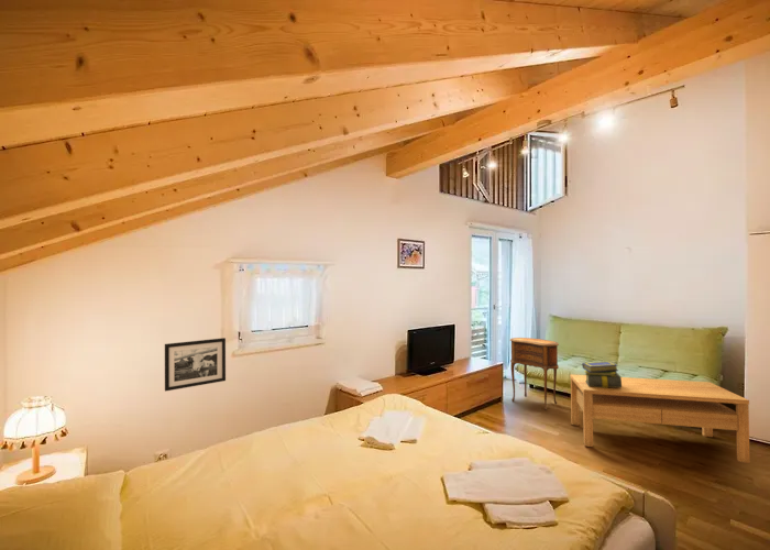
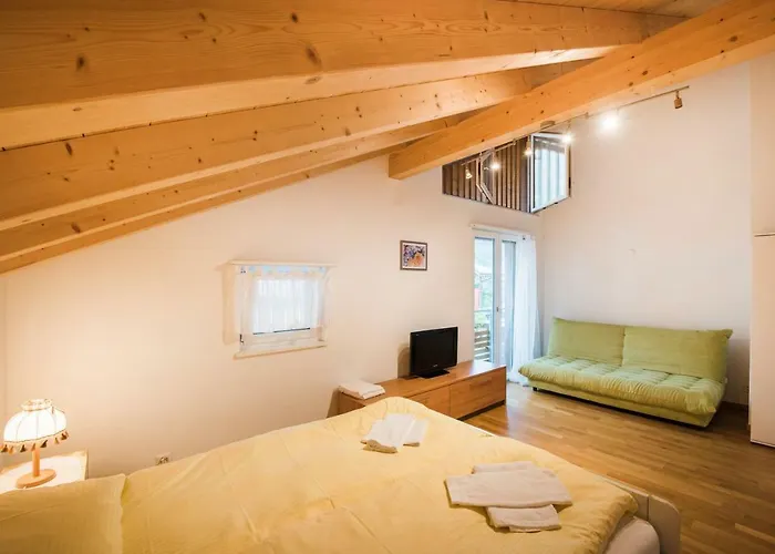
- stack of books (601, 373)
- picture frame (196, 363)
- side table (535, 366)
- coffee table (649, 413)
